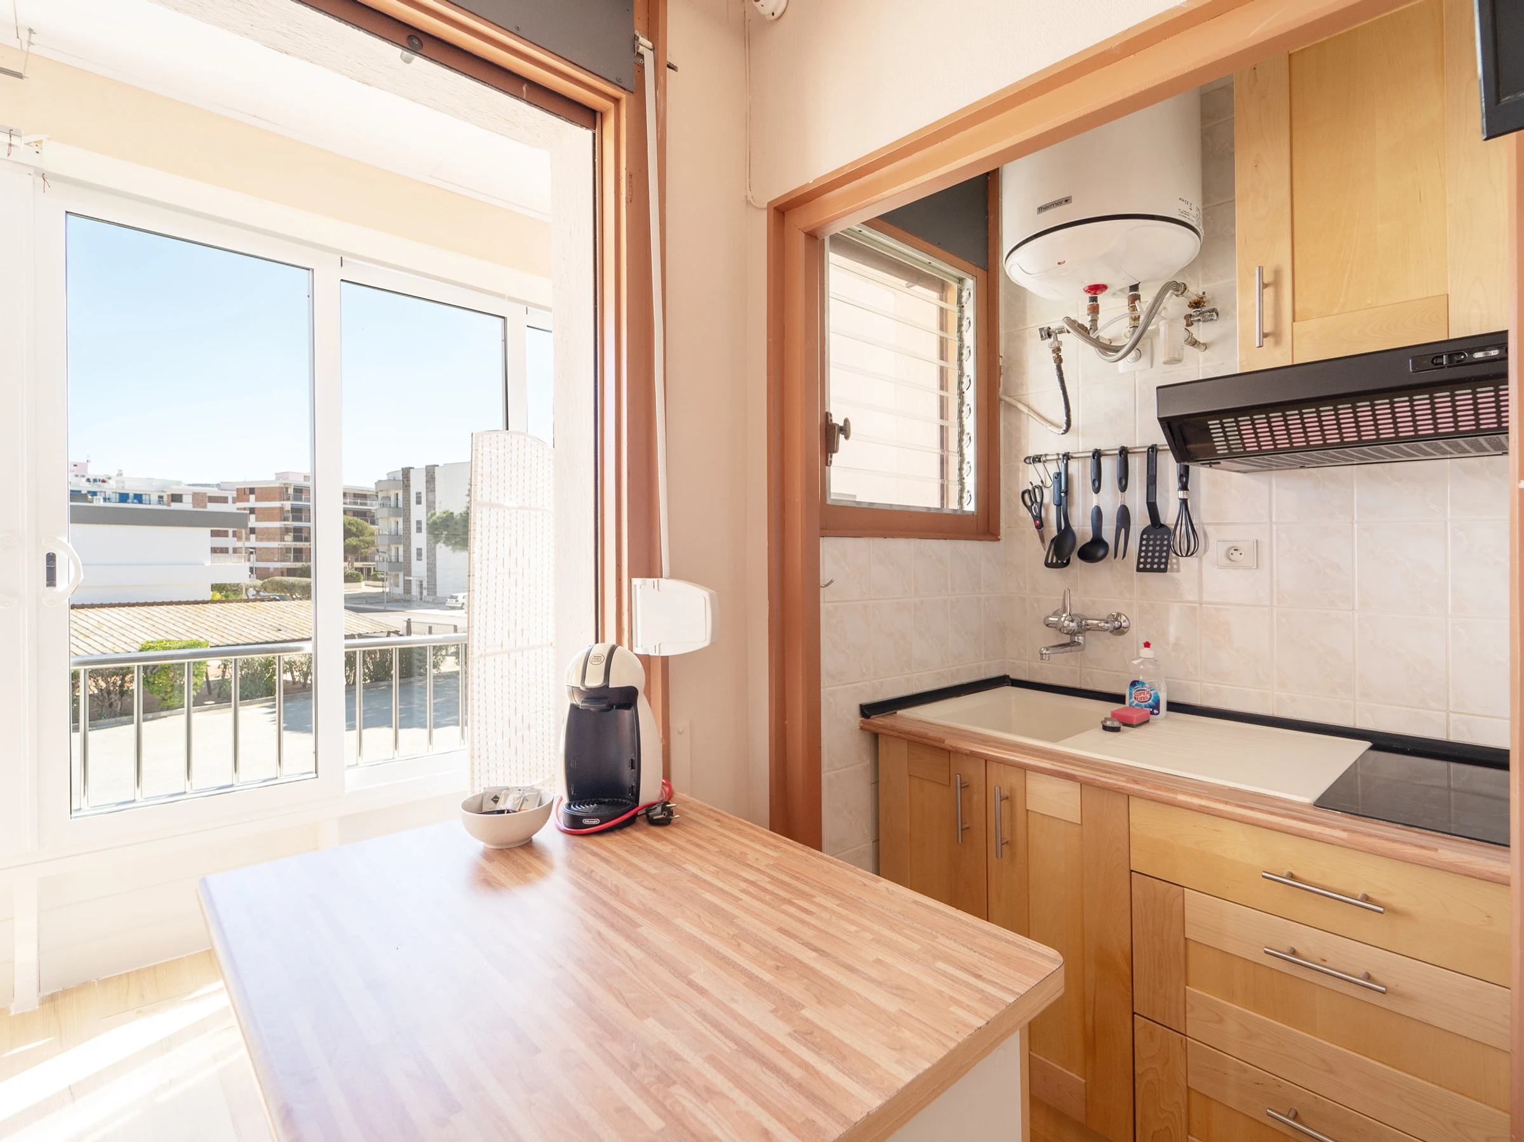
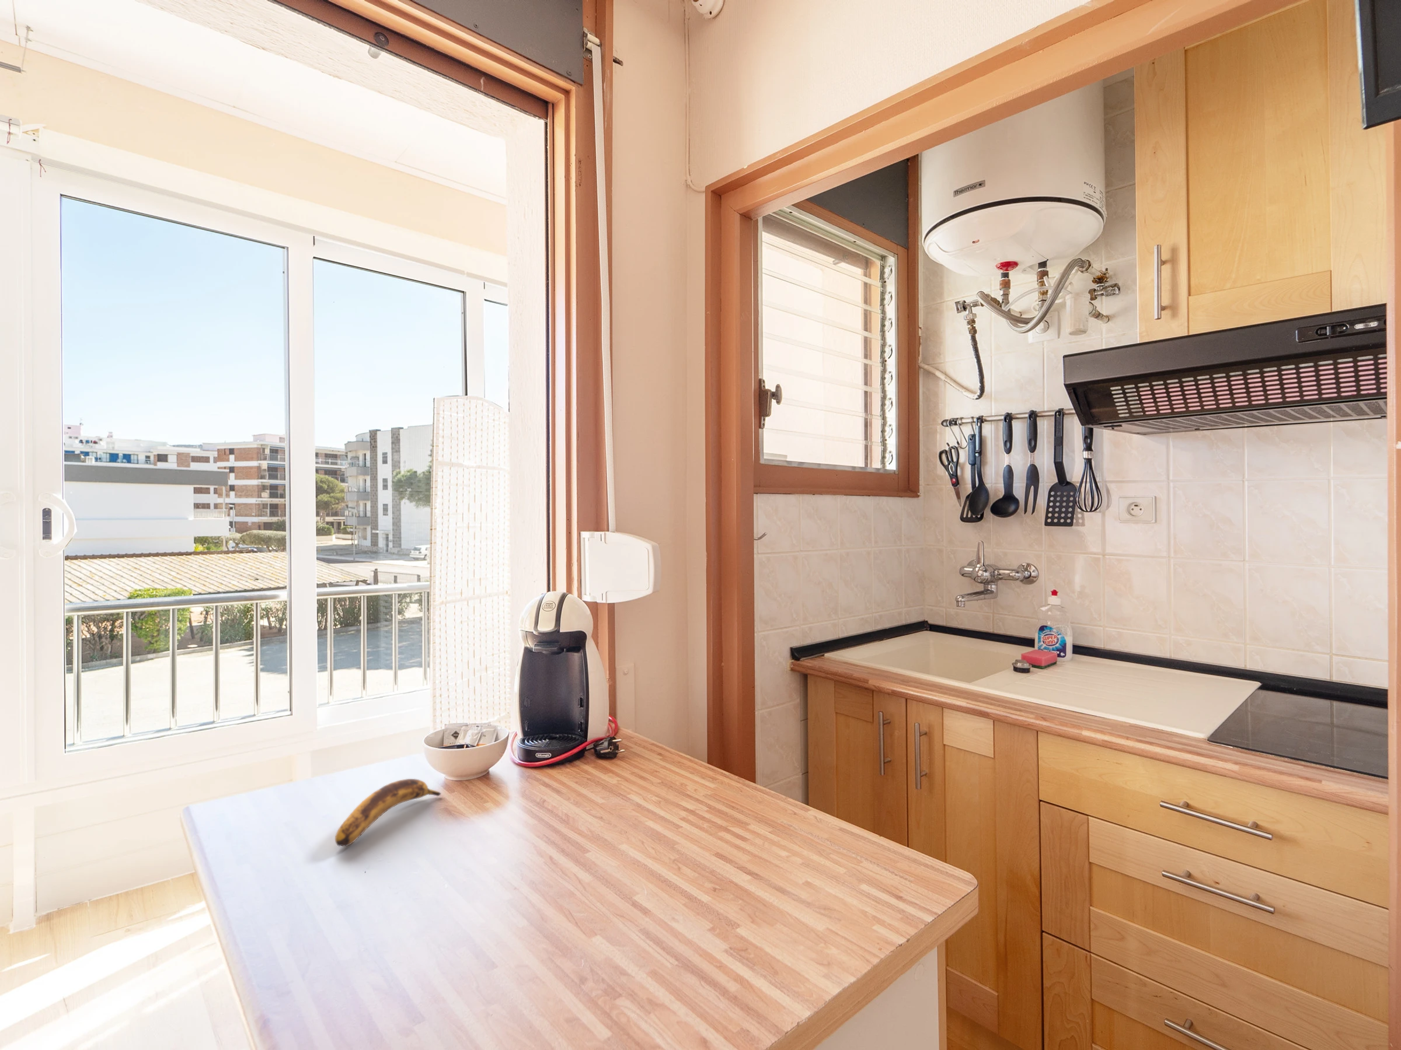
+ banana (384, 805)
